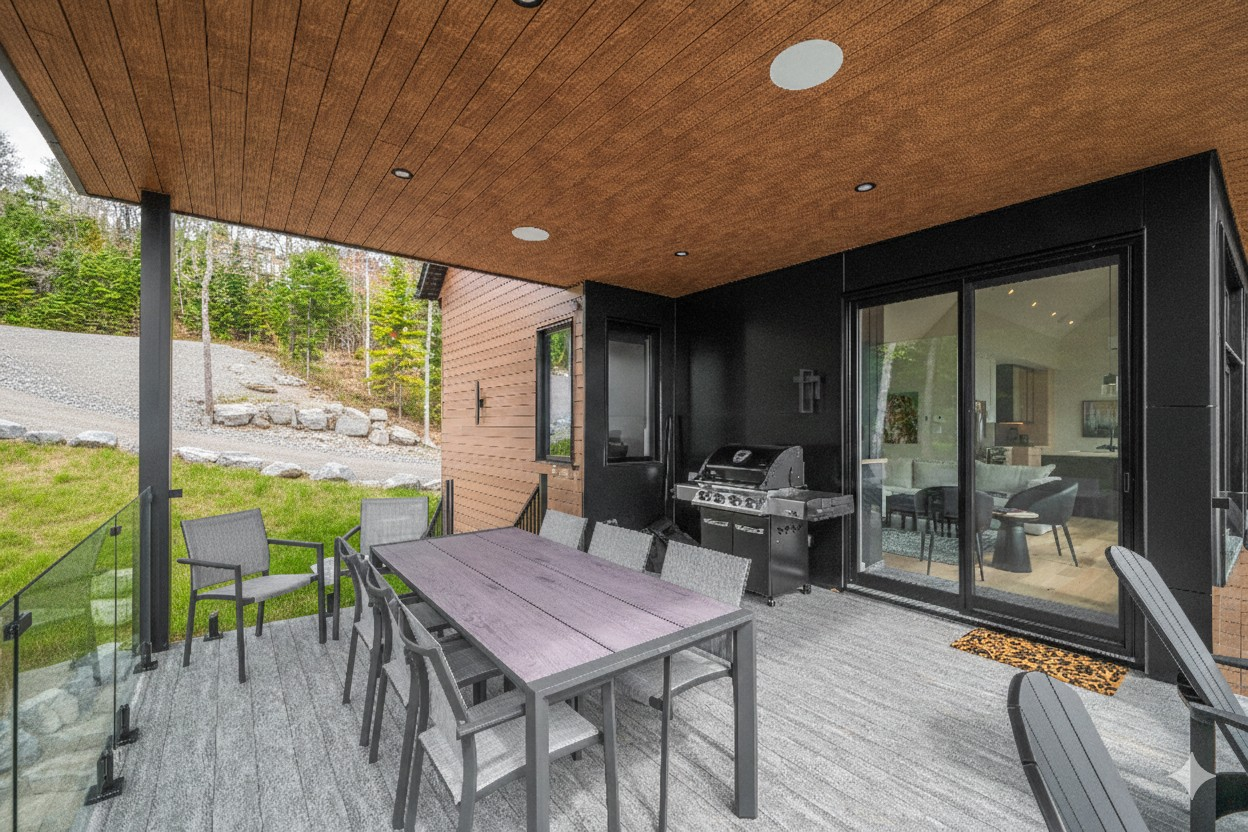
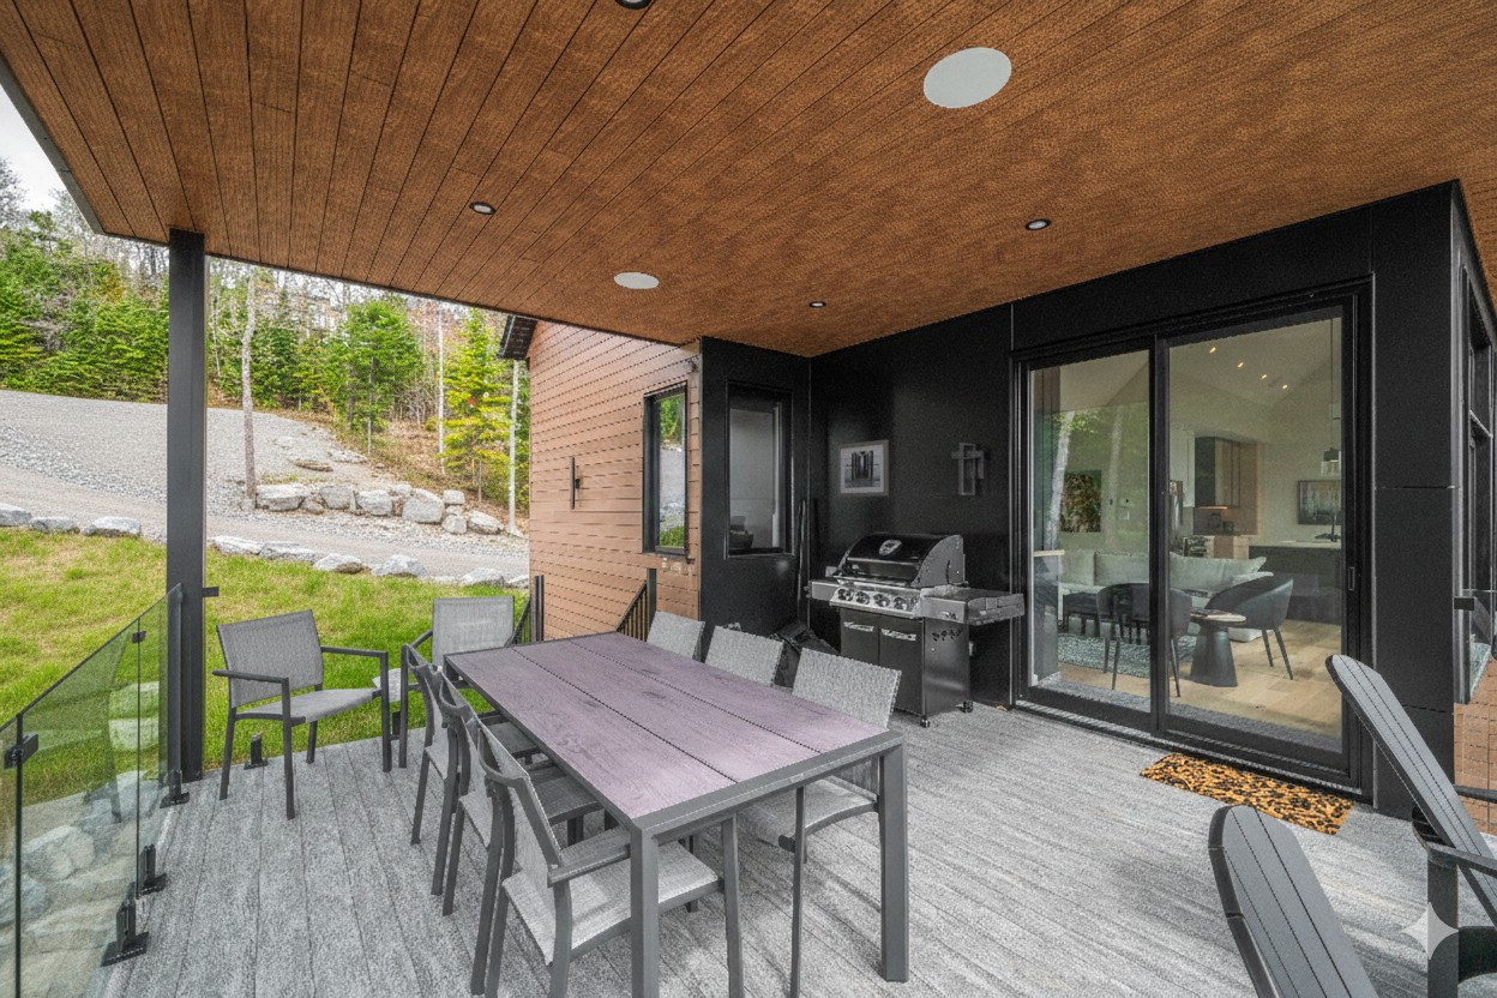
+ wall art (861, 469)
